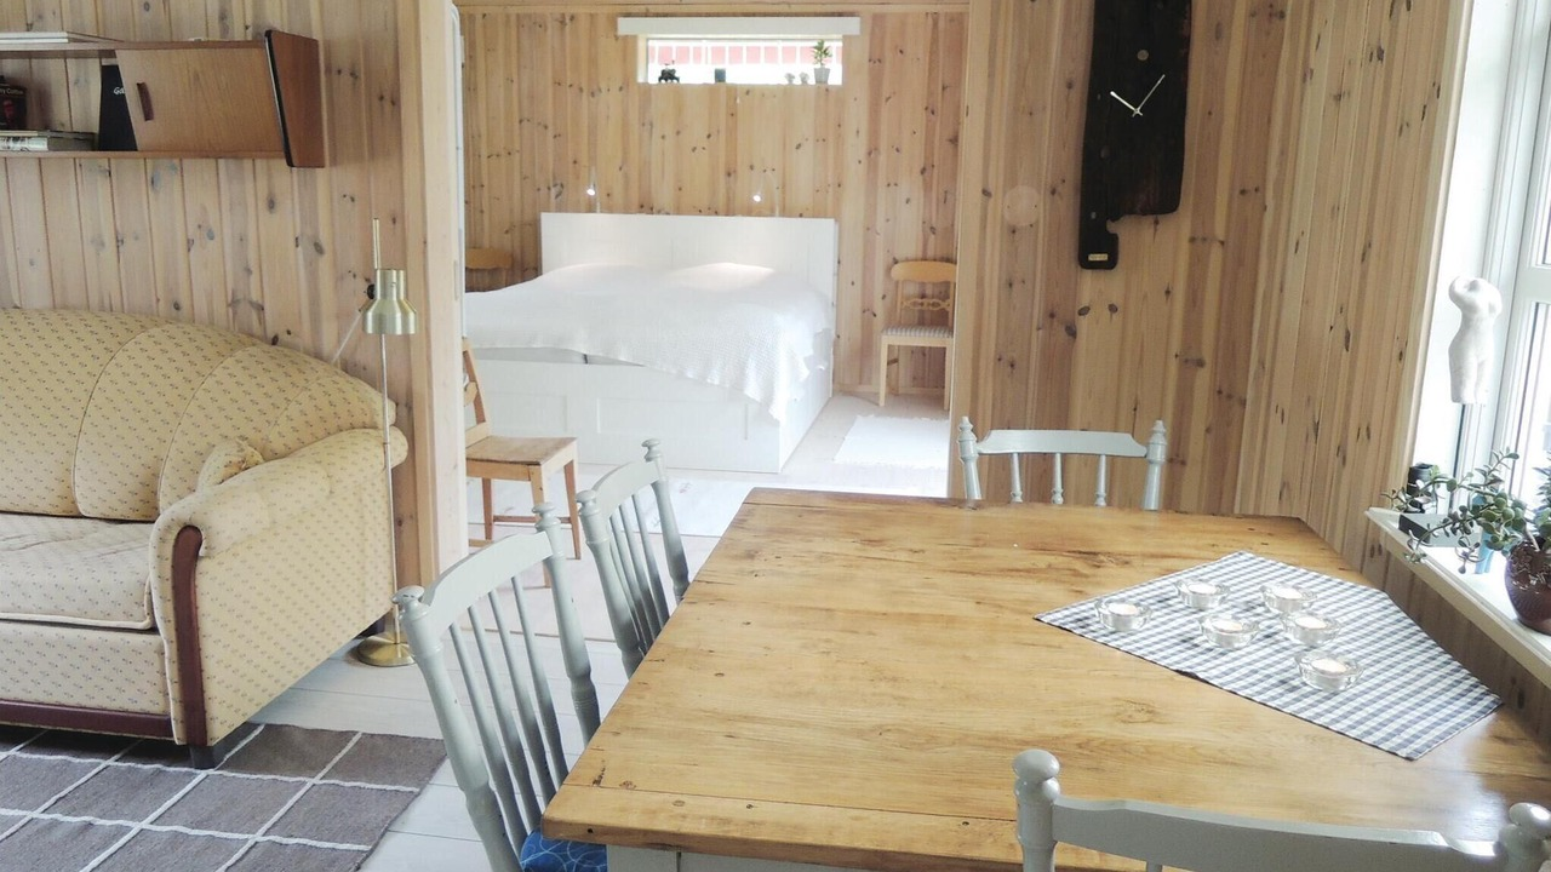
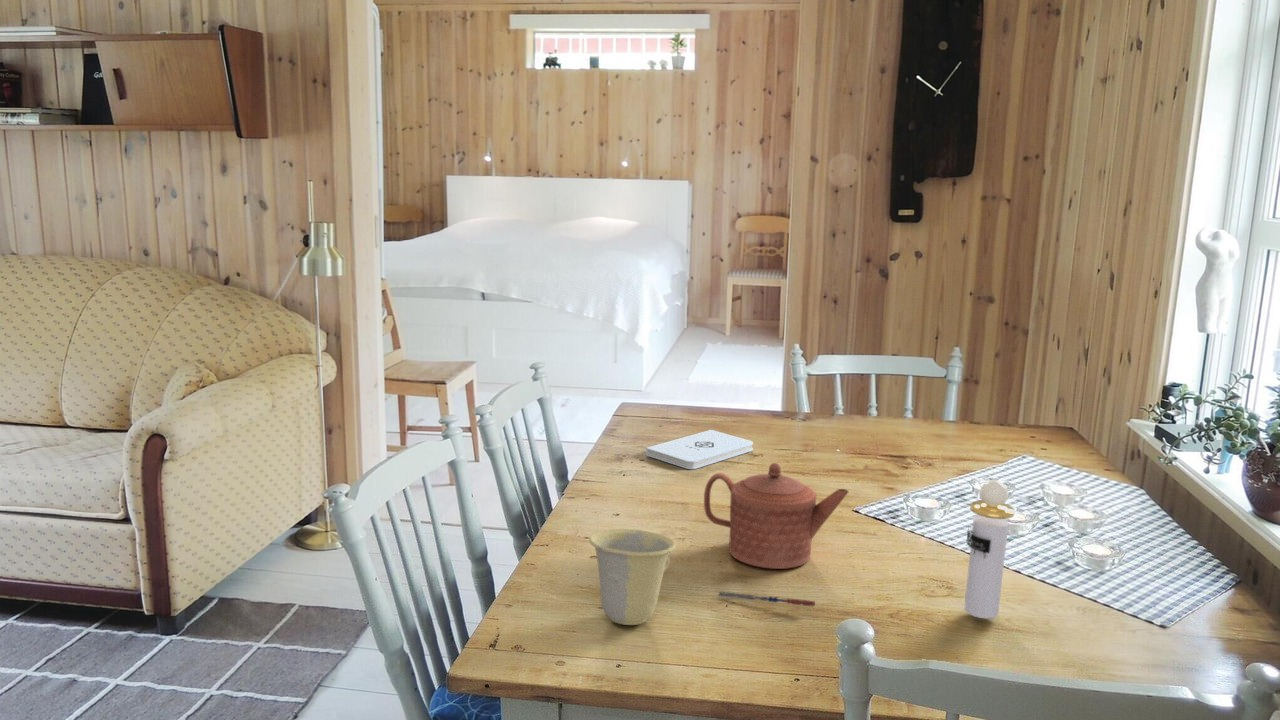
+ notepad (701, 448)
+ cup (631, 576)
+ pen (765, 598)
+ teapot (773, 509)
+ perfume bottle (987, 549)
